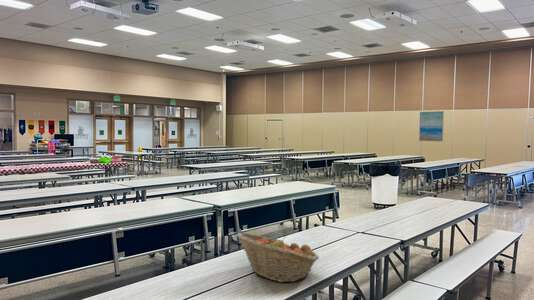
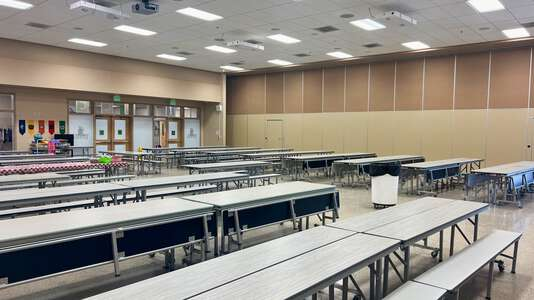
- wall art (431, 126)
- fruit basket (276, 252)
